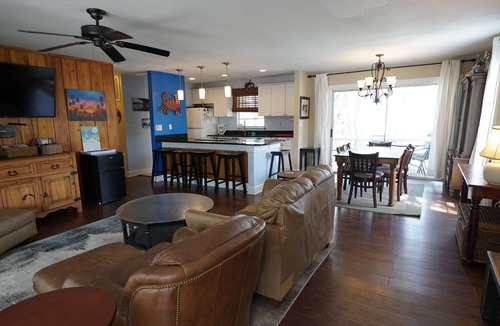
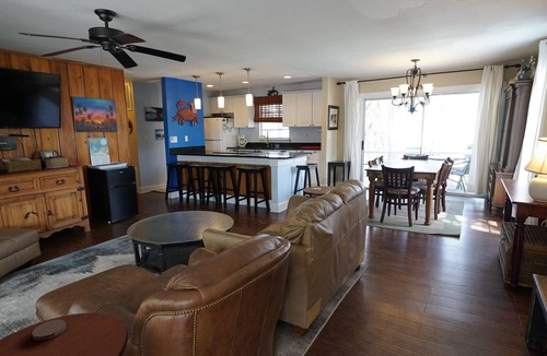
+ coaster (49, 329)
